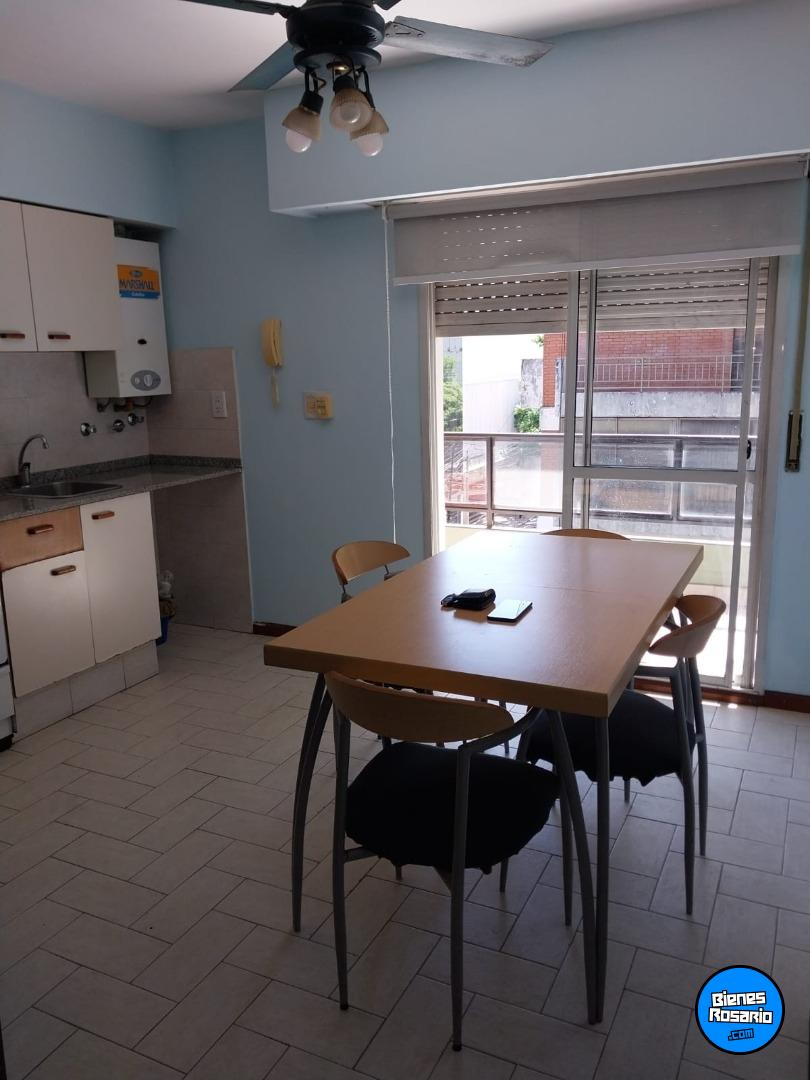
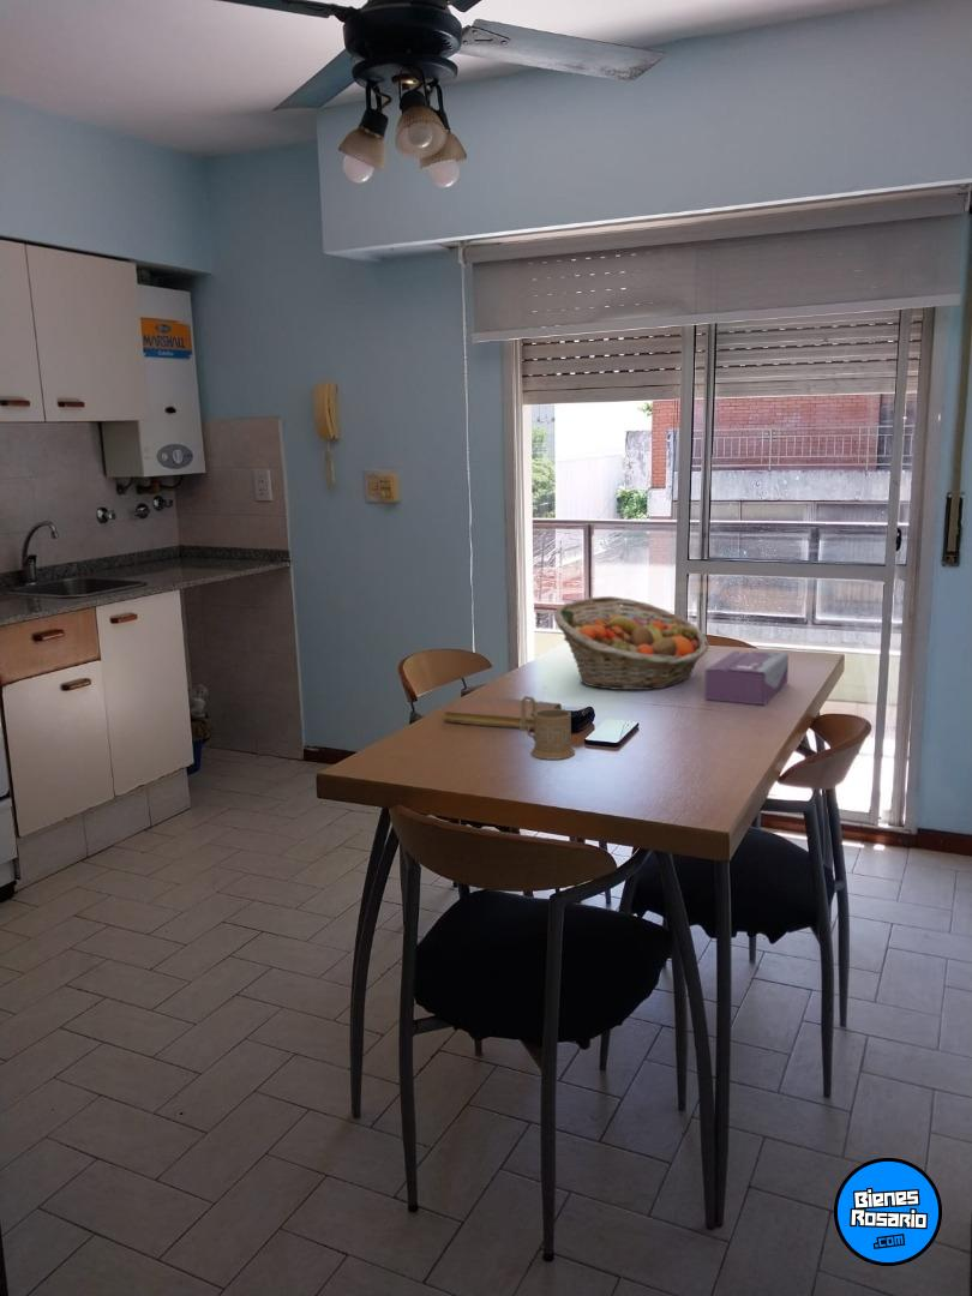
+ mug (546, 725)
+ tissue box (746, 674)
+ fruit basket (630, 641)
+ notebook (503, 712)
